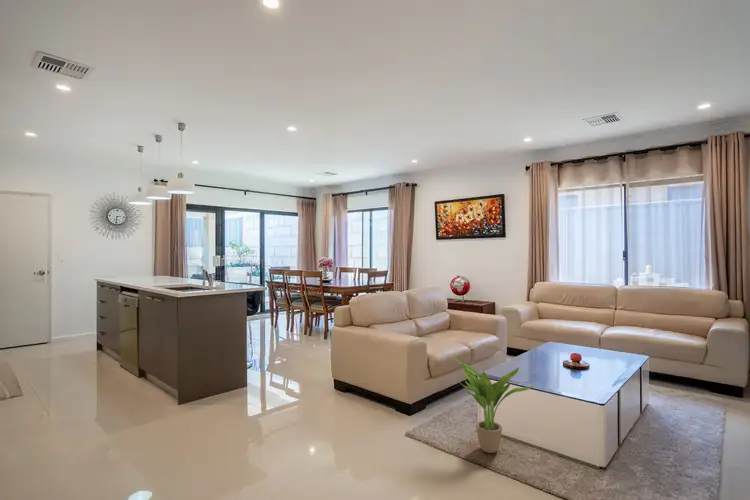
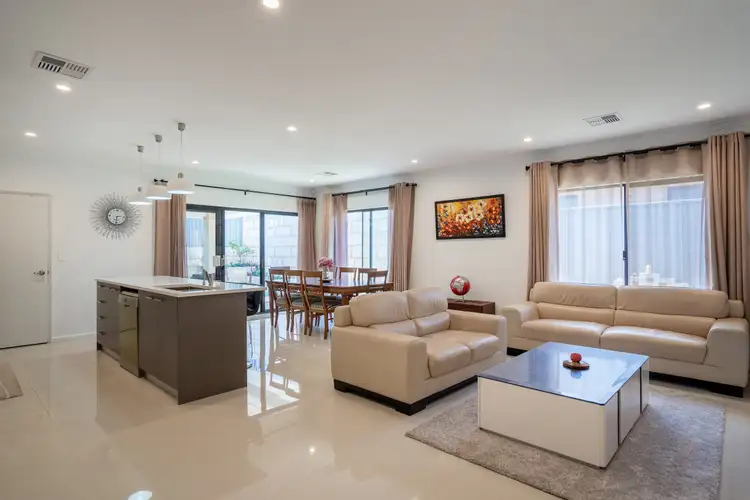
- potted plant (487, 405)
